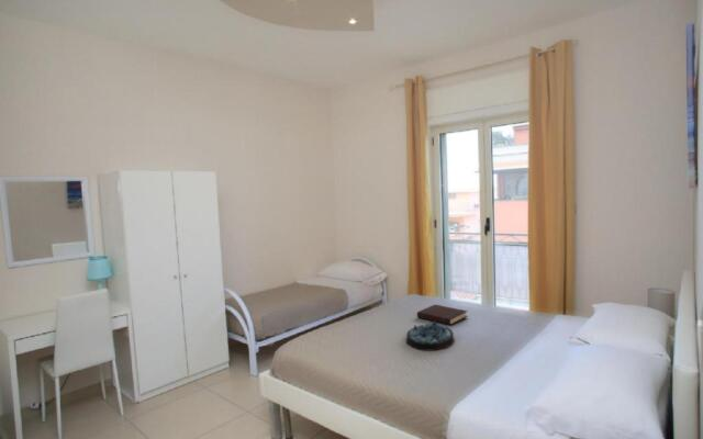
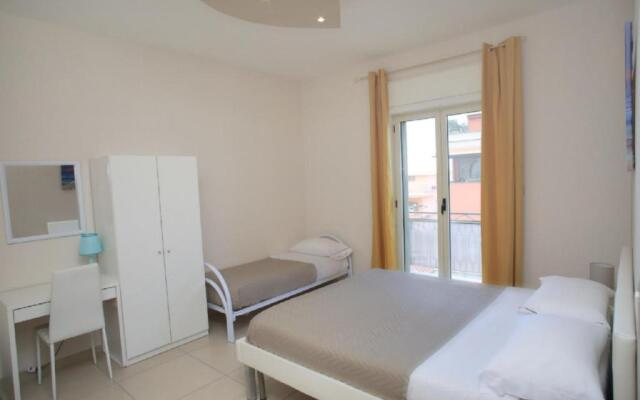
- book (442, 314)
- serving tray (429, 333)
